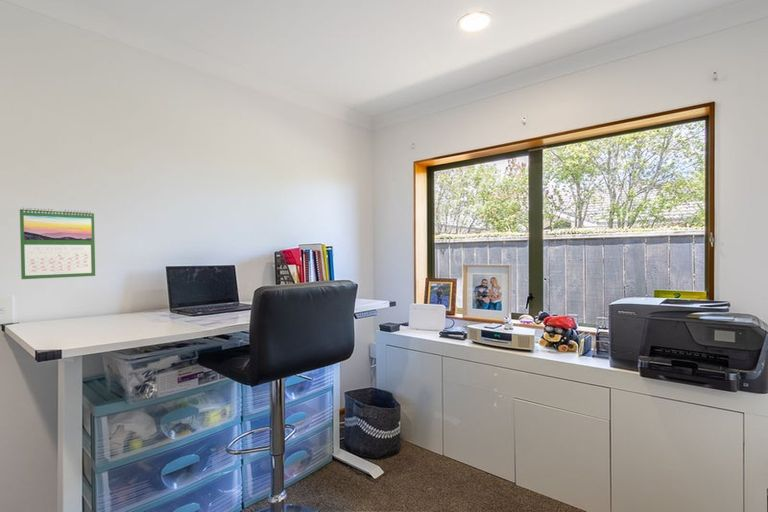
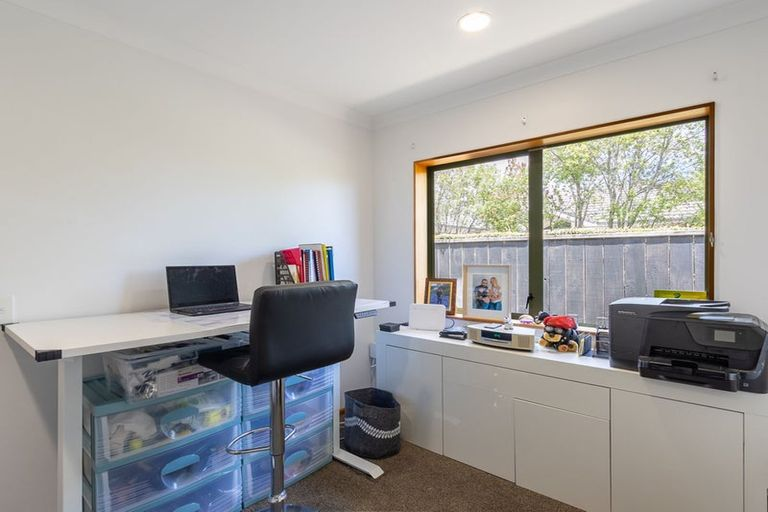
- calendar (59, 242)
